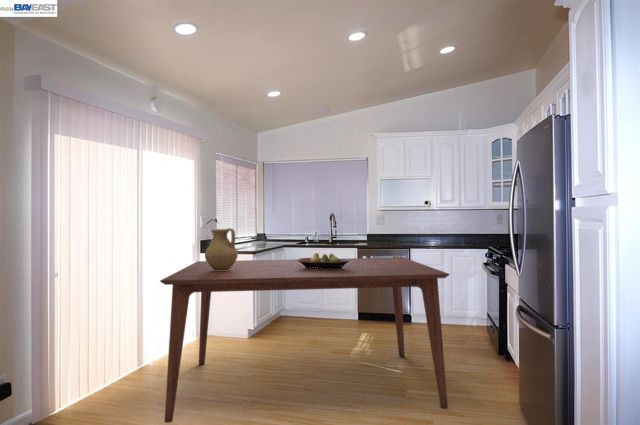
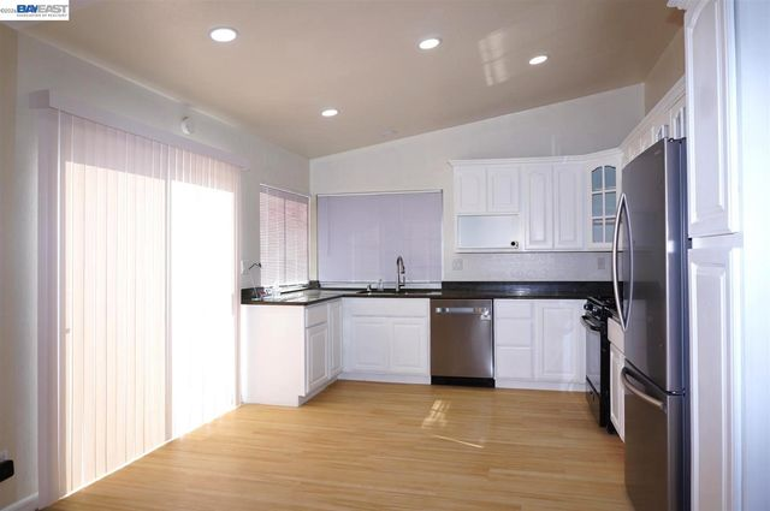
- pitcher (221, 248)
- fruit bowl (323, 260)
- dining table (305, 289)
